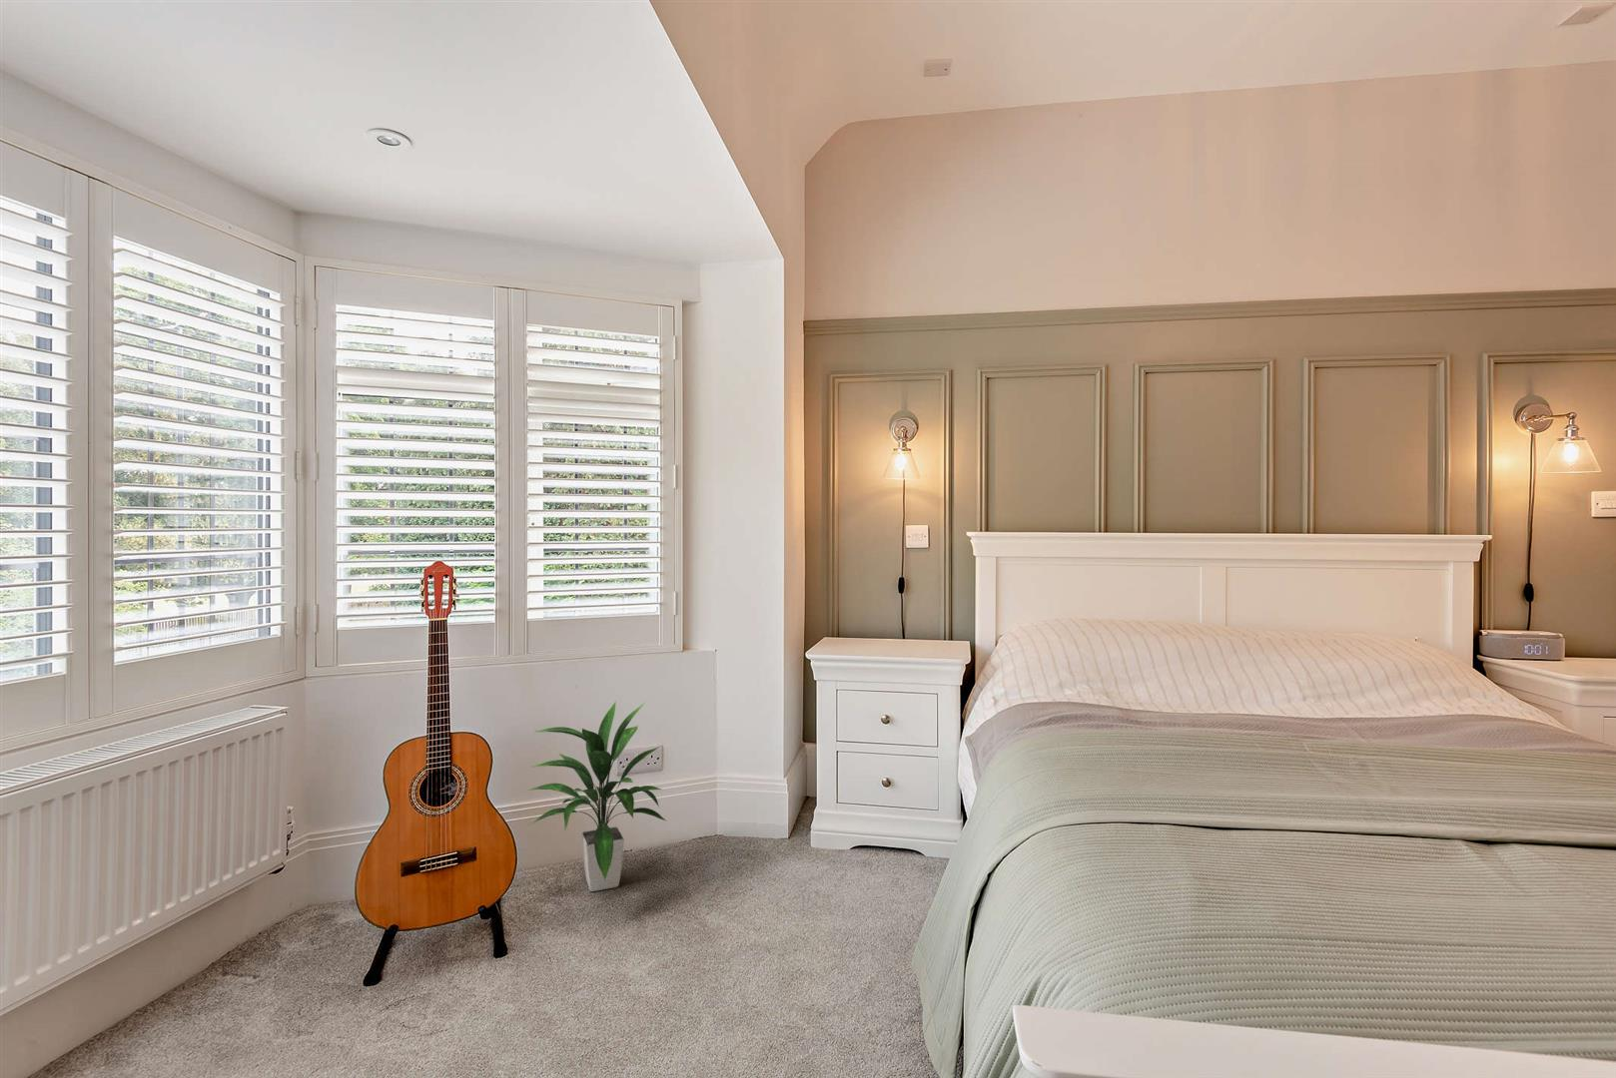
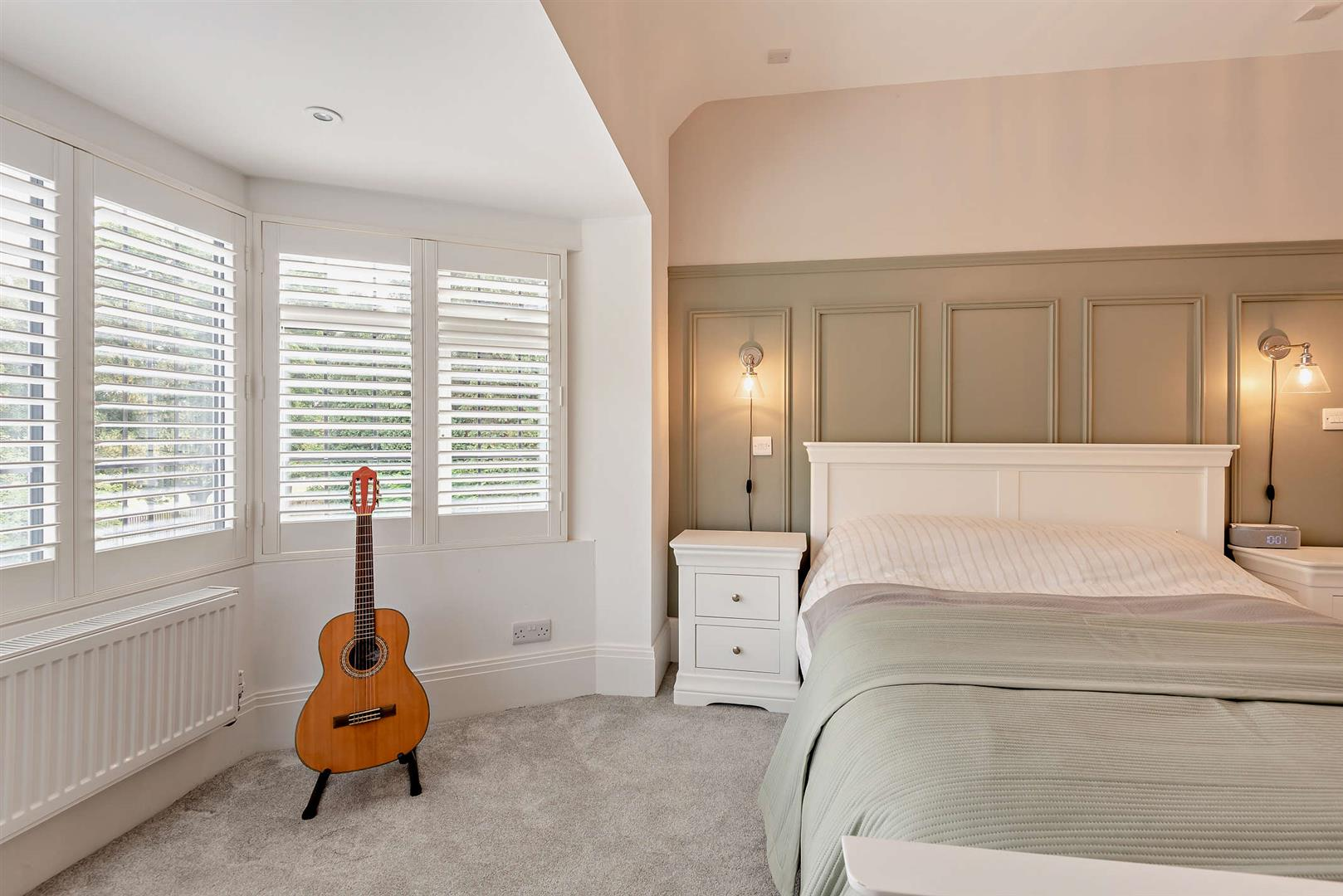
- indoor plant (599, 795)
